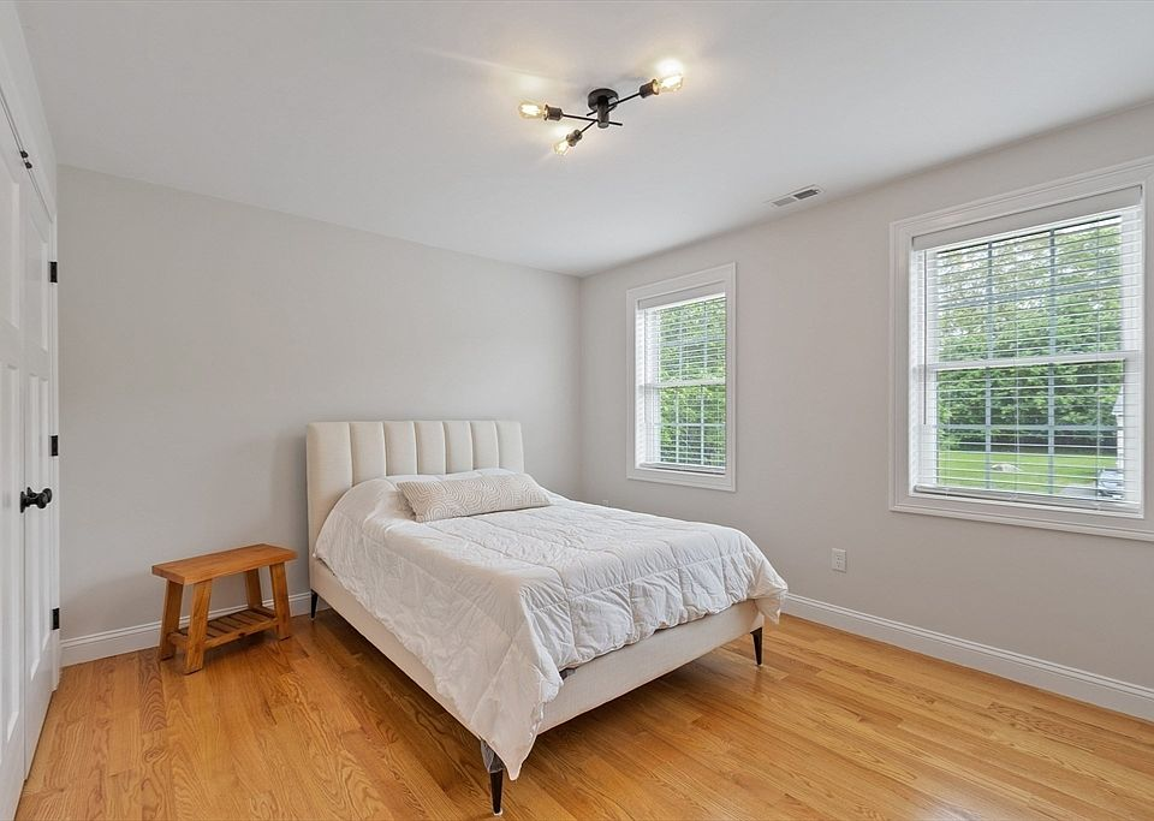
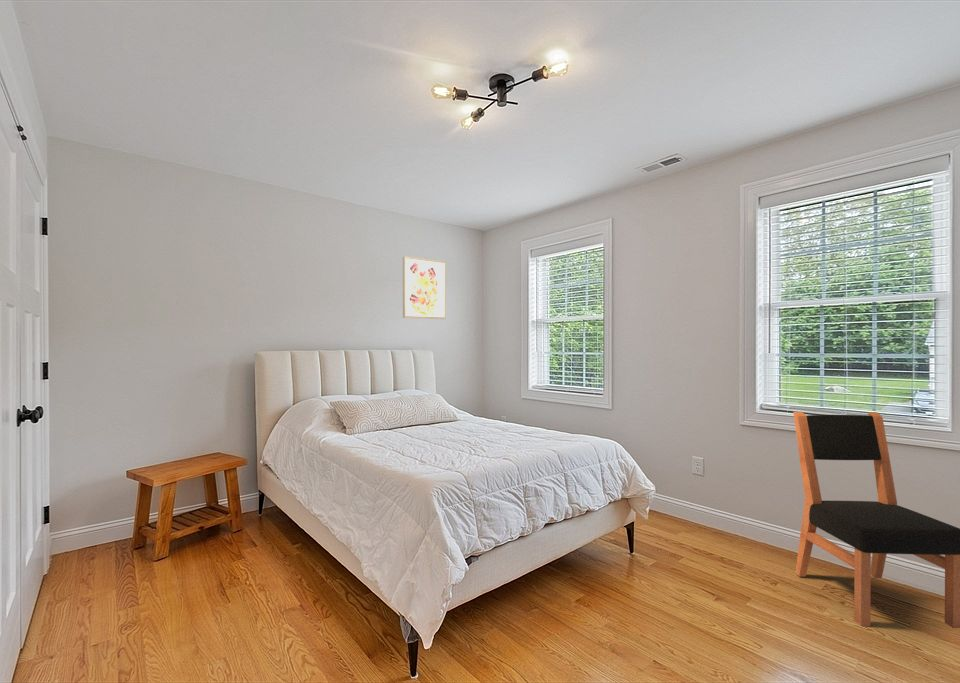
+ dining chair (870, 509)
+ wall art (424, 288)
